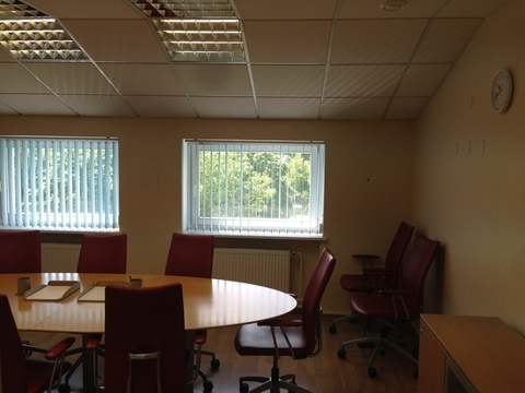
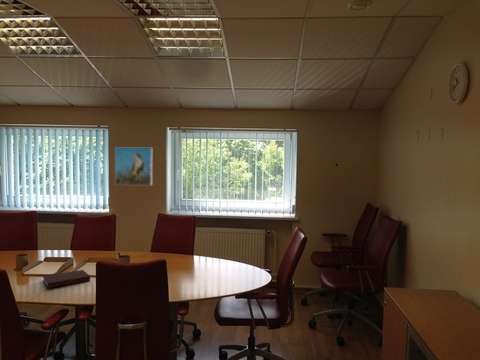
+ notebook (66, 278)
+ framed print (133, 166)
